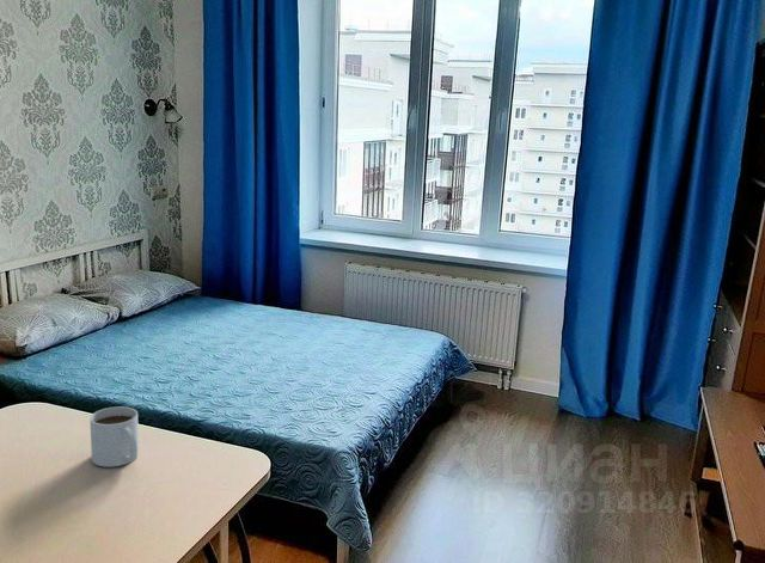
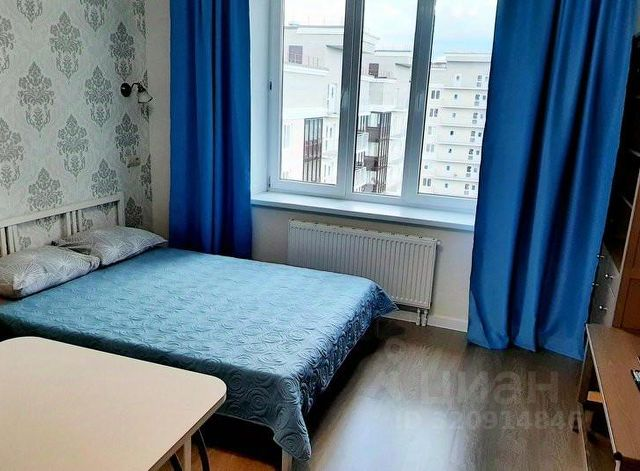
- mug (118, 439)
